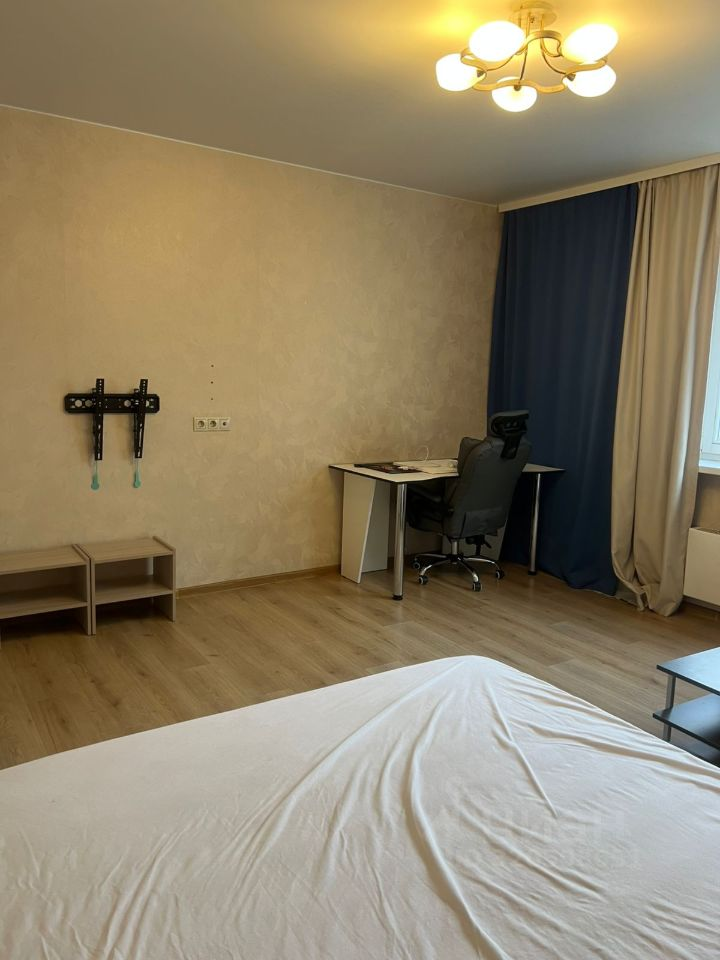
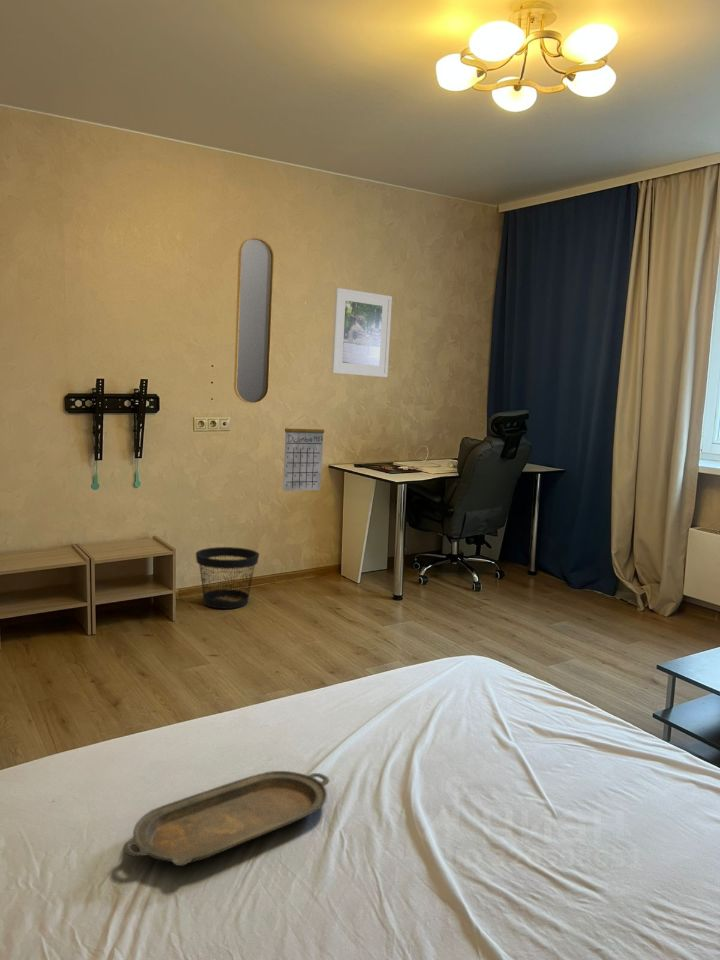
+ serving tray (235, 815)
+ wastebasket (226, 578)
+ calendar (303, 452)
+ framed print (362, 333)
+ home mirror (254, 321)
